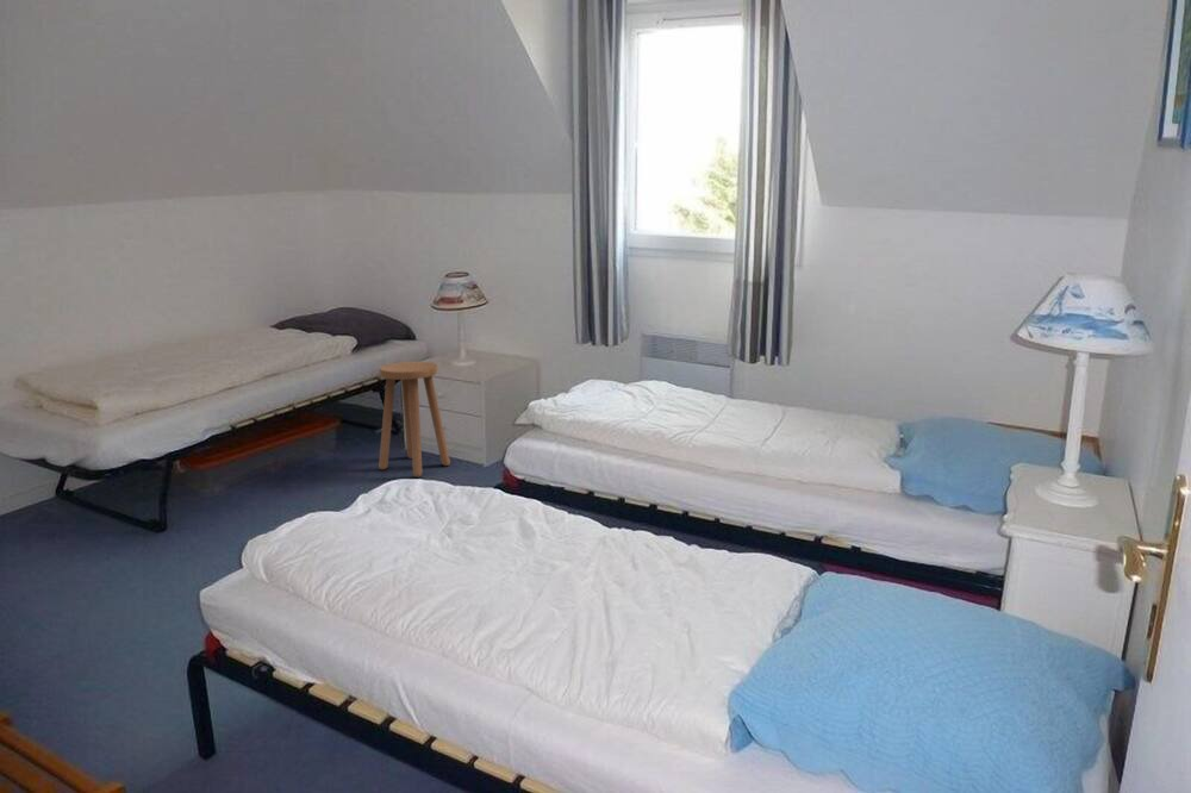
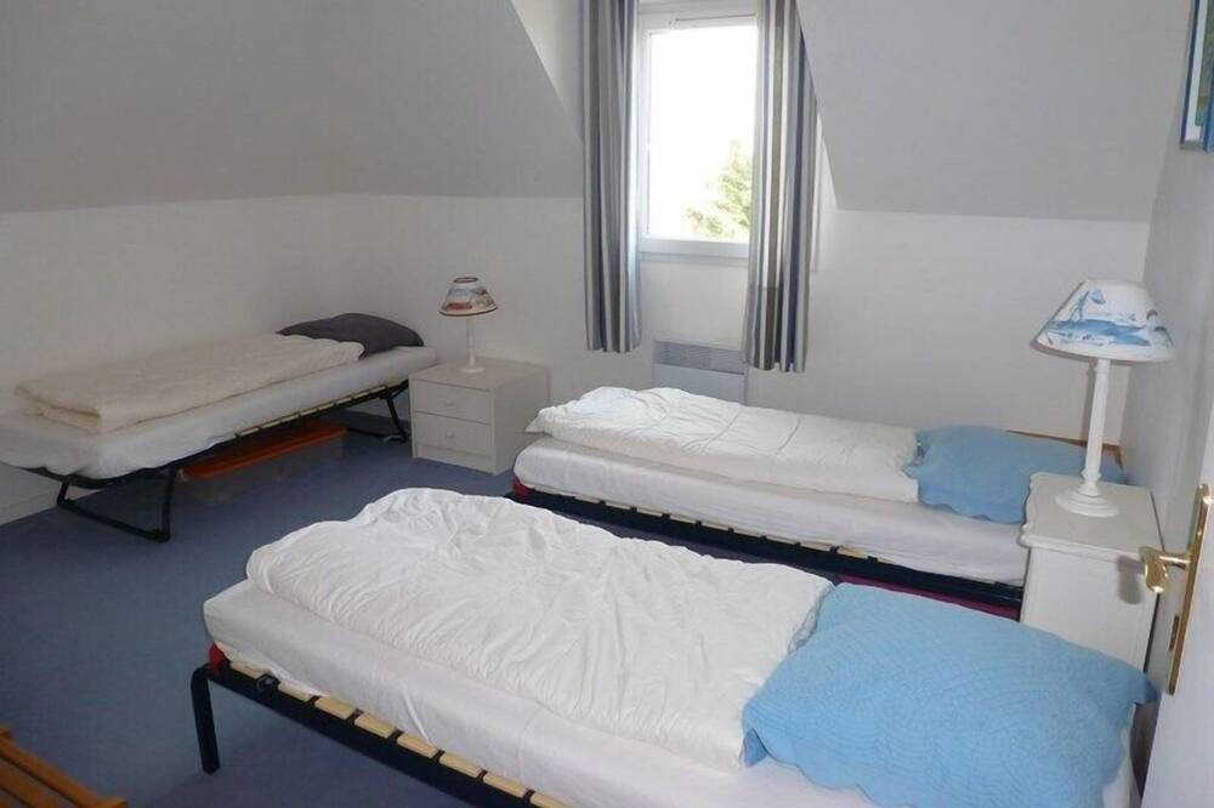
- stool (411, 417)
